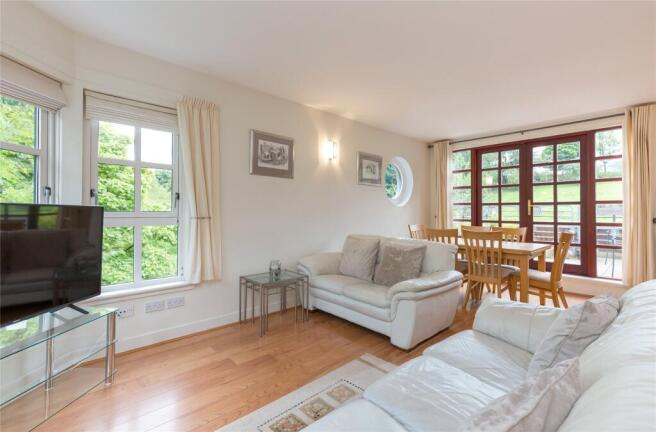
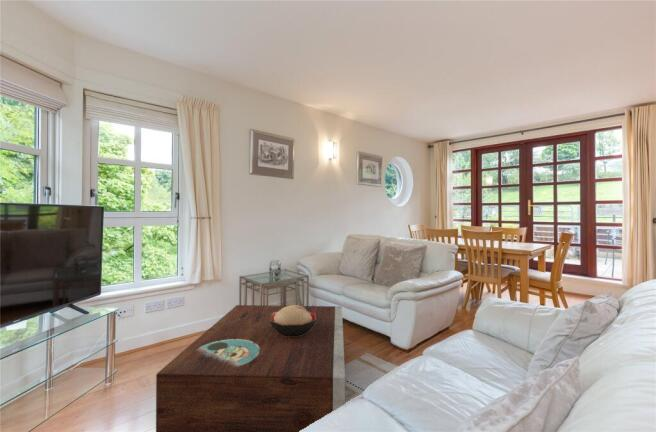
+ stereo (275, 352)
+ decorative bowl (293, 318)
